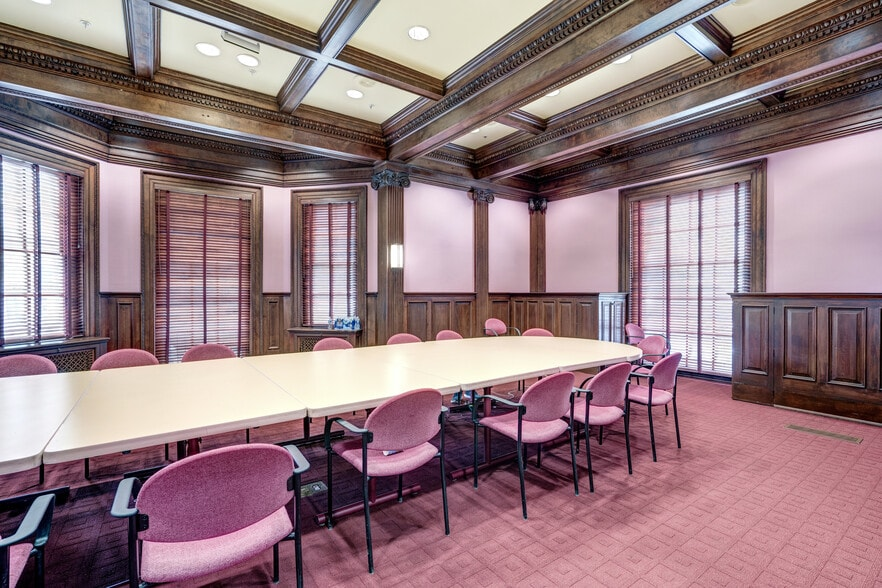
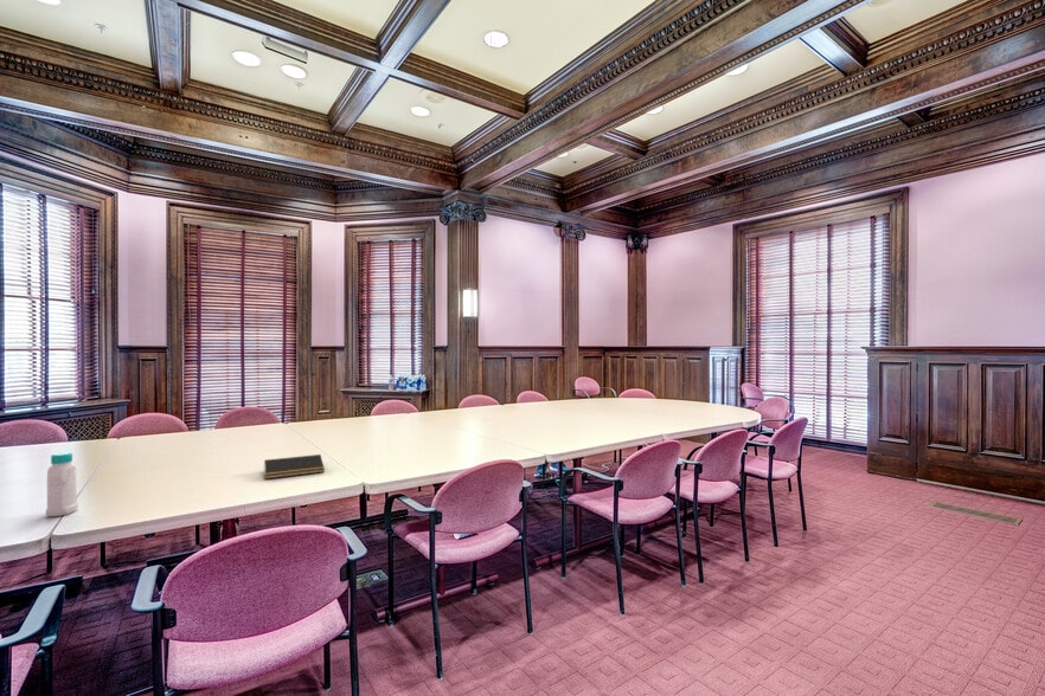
+ bottle (62, 483)
+ notepad (294, 465)
